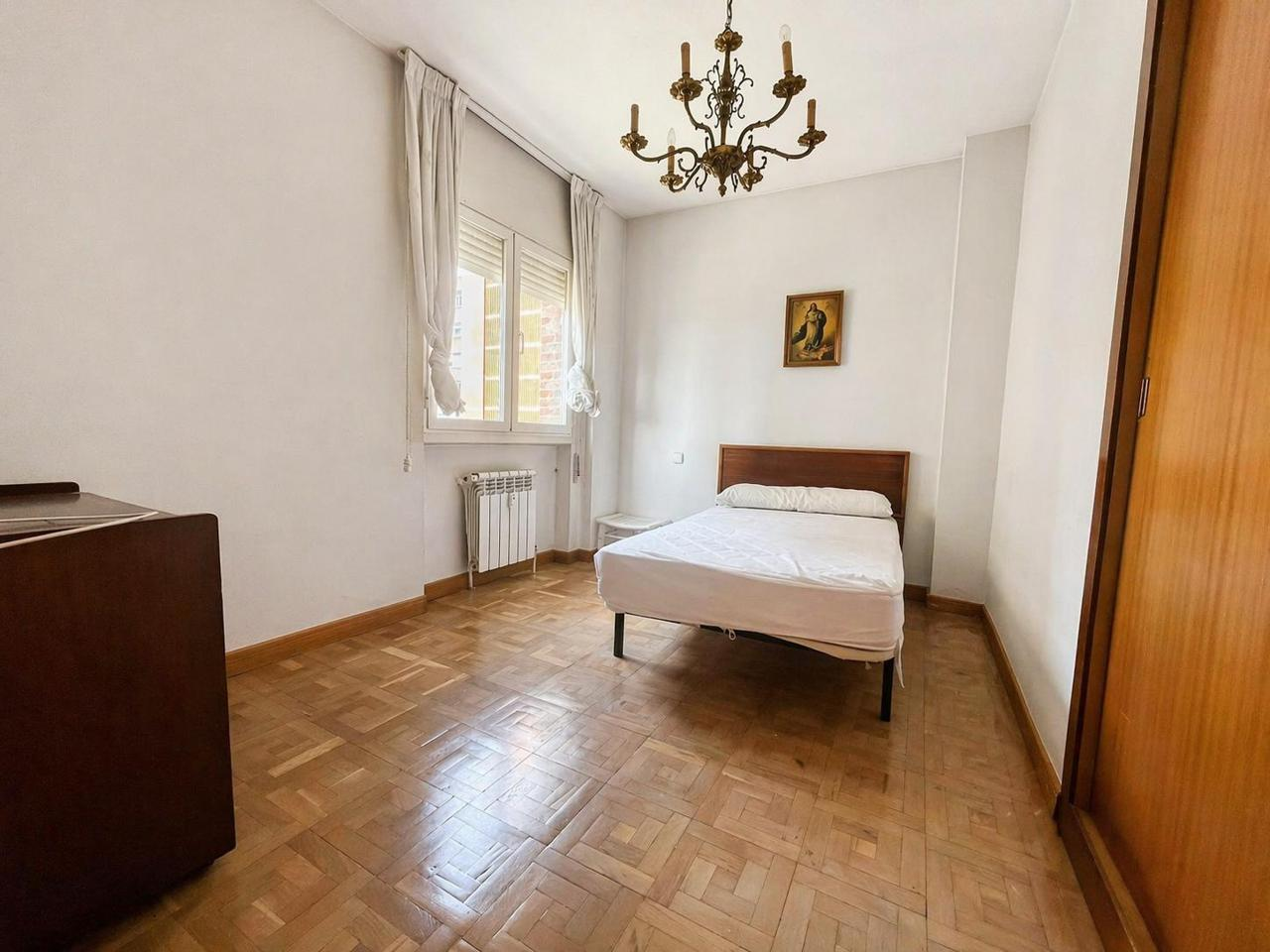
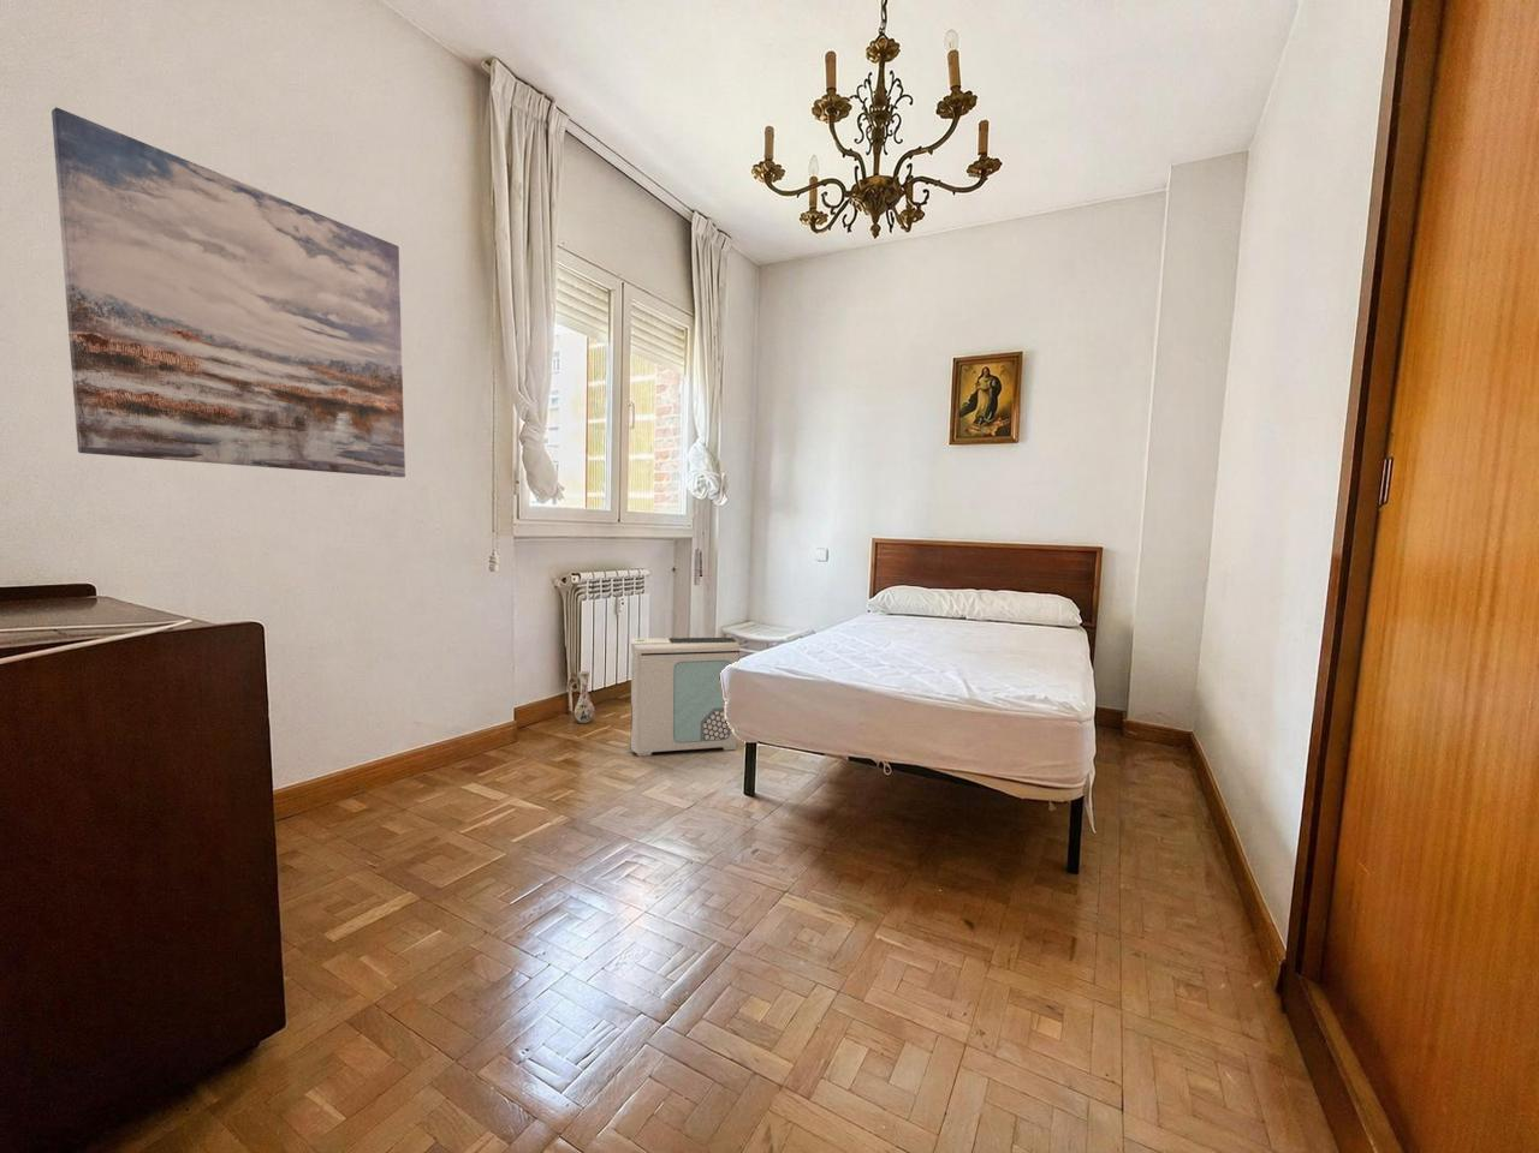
+ air purifier (685, 693)
+ vase (584, 696)
+ wall art (264, 332)
